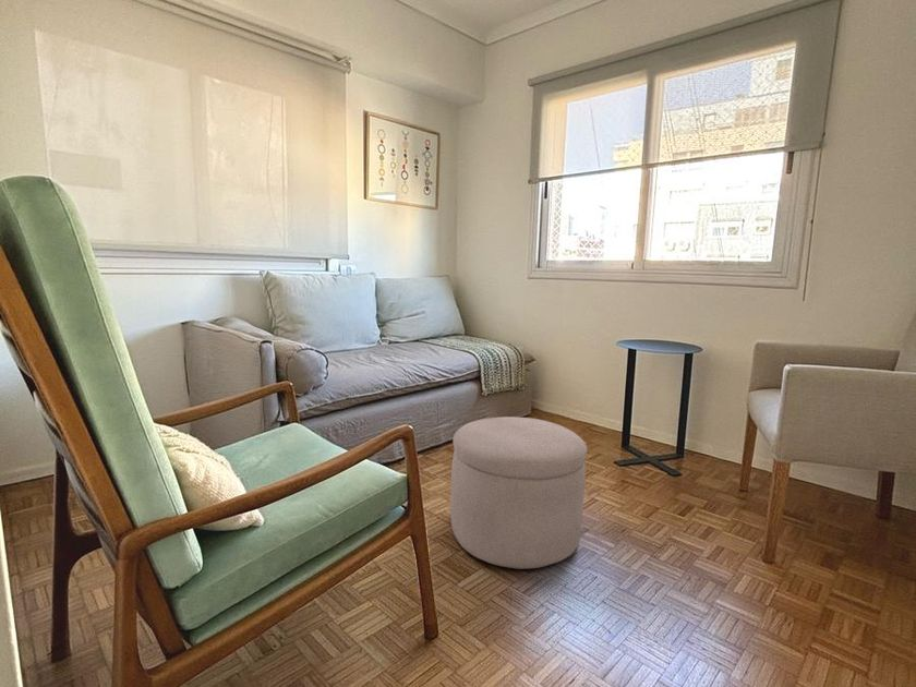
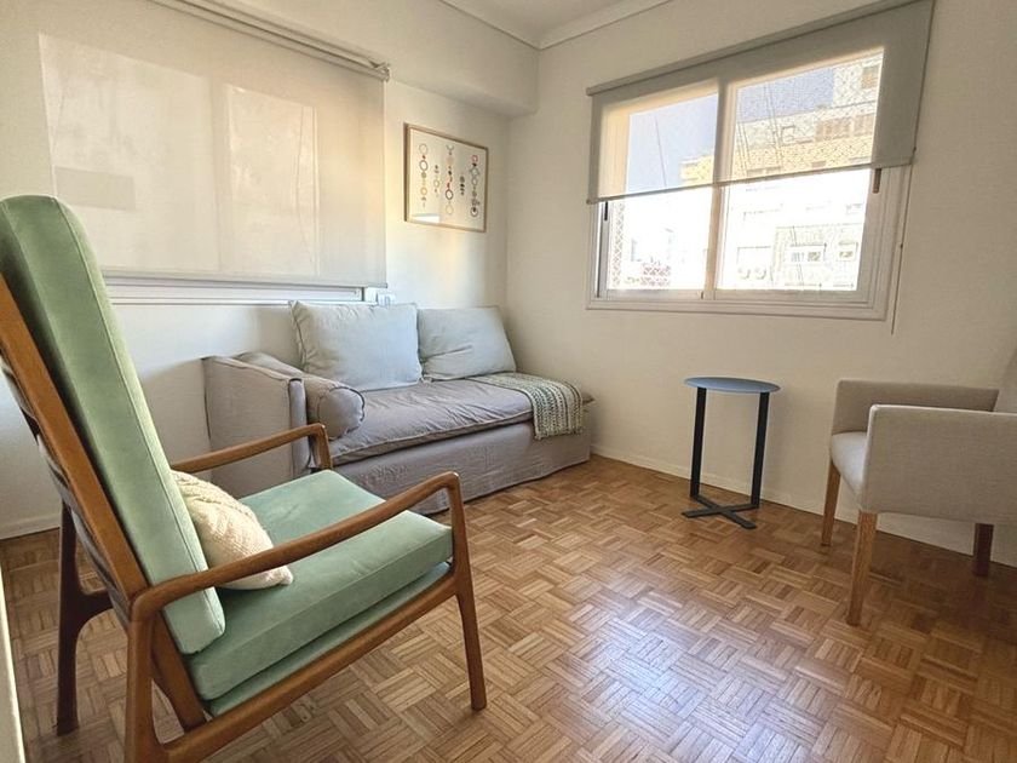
- ottoman (516, 482)
